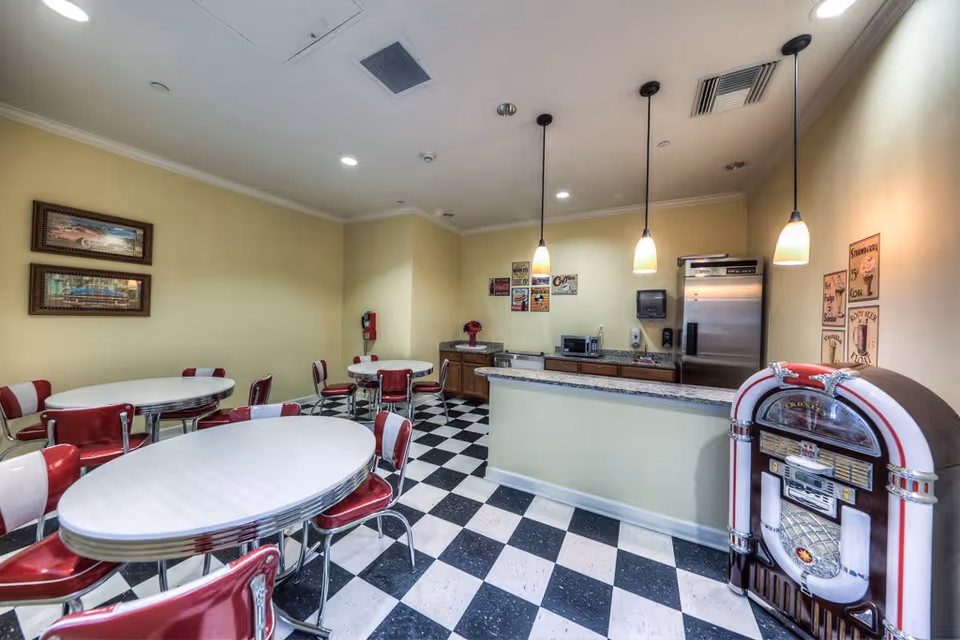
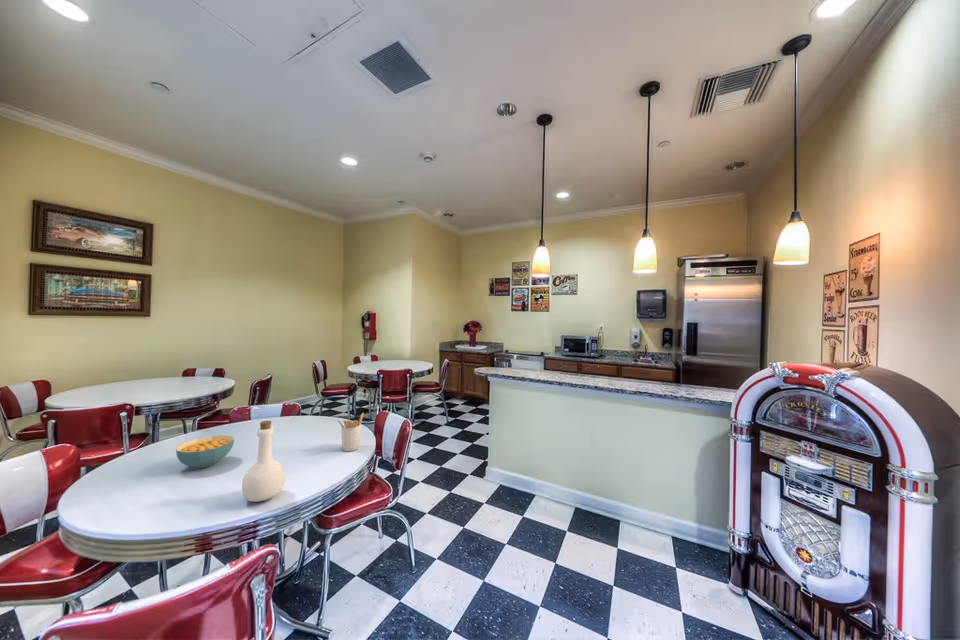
+ bottle (264, 459)
+ utensil holder (351, 432)
+ cereal bowl (205, 454)
